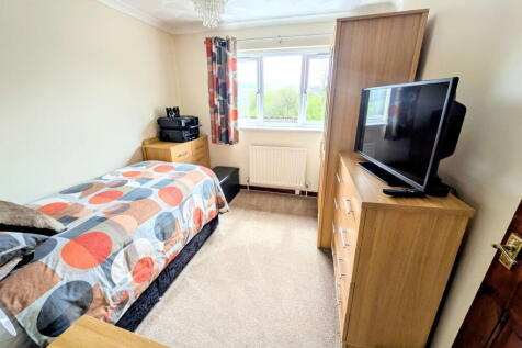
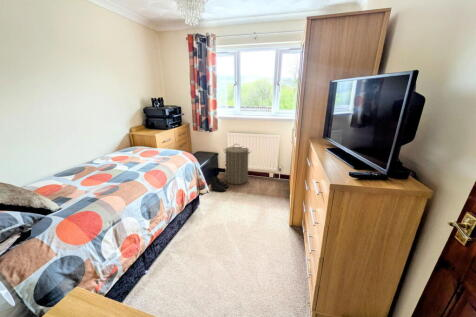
+ boots (218, 182)
+ laundry hamper (237, 162)
